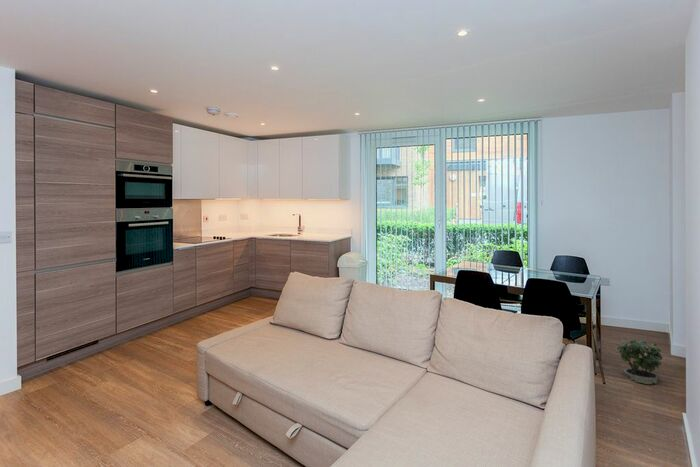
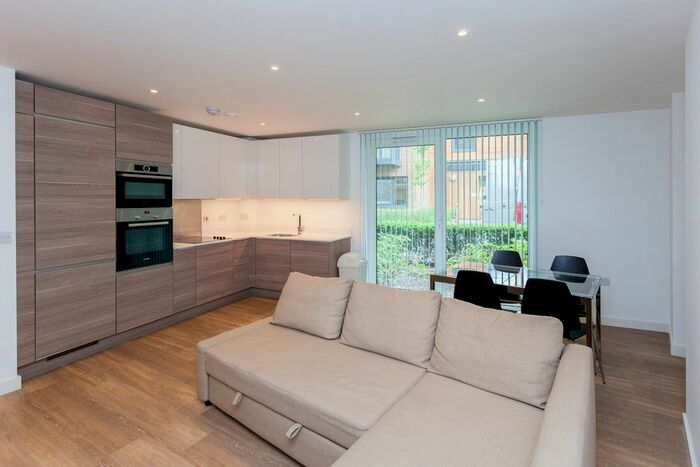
- potted plant (639, 357)
